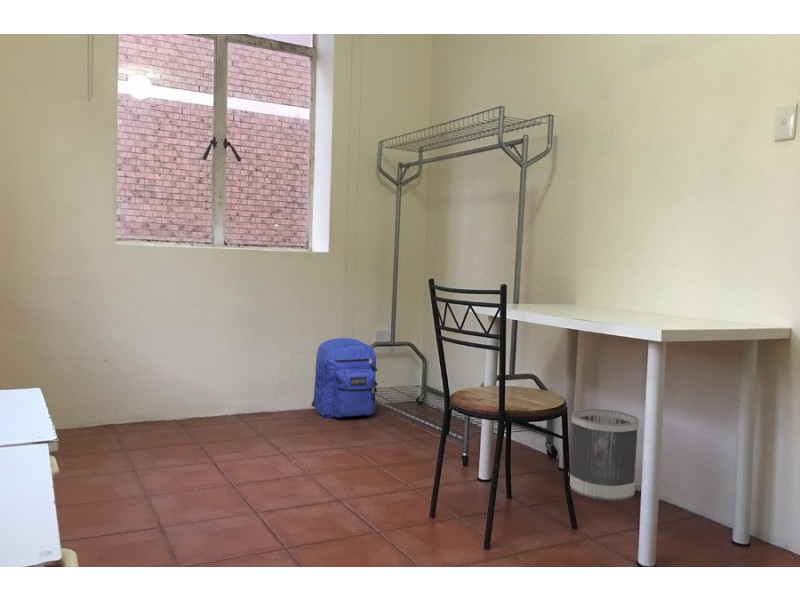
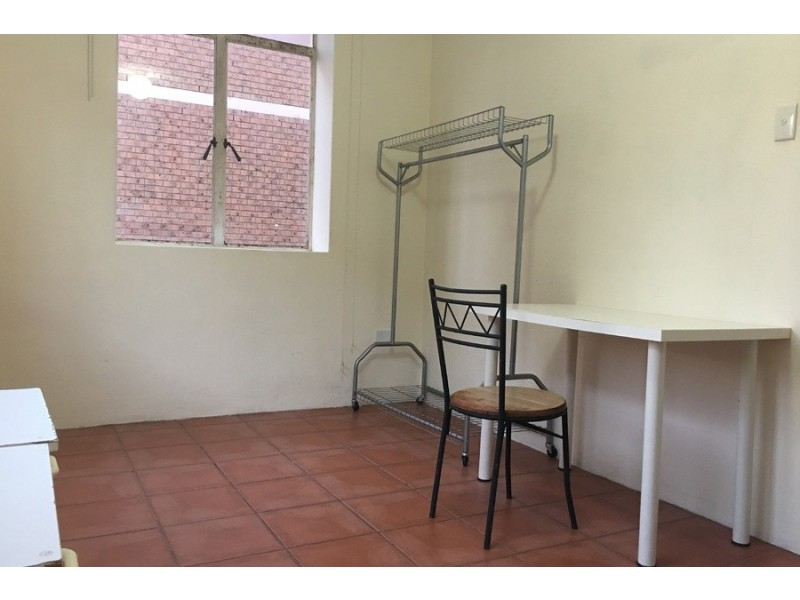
- wastebasket (602, 452)
- backpack (349, 377)
